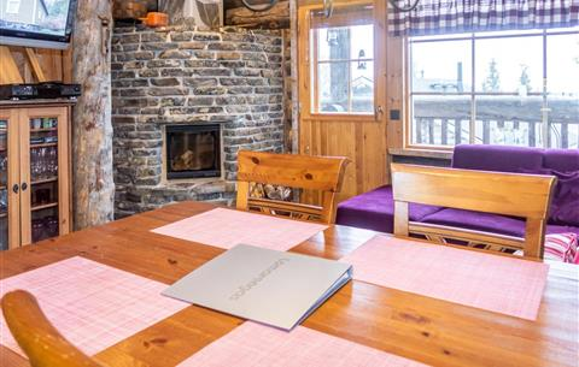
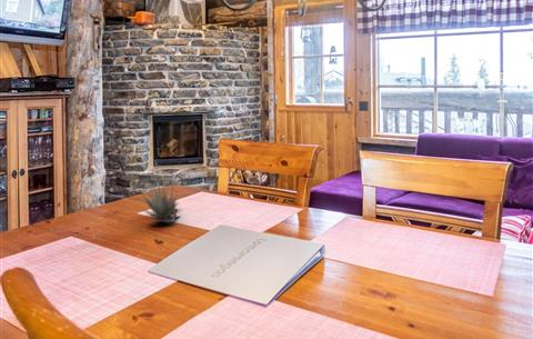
+ succulent plant (162, 189)
